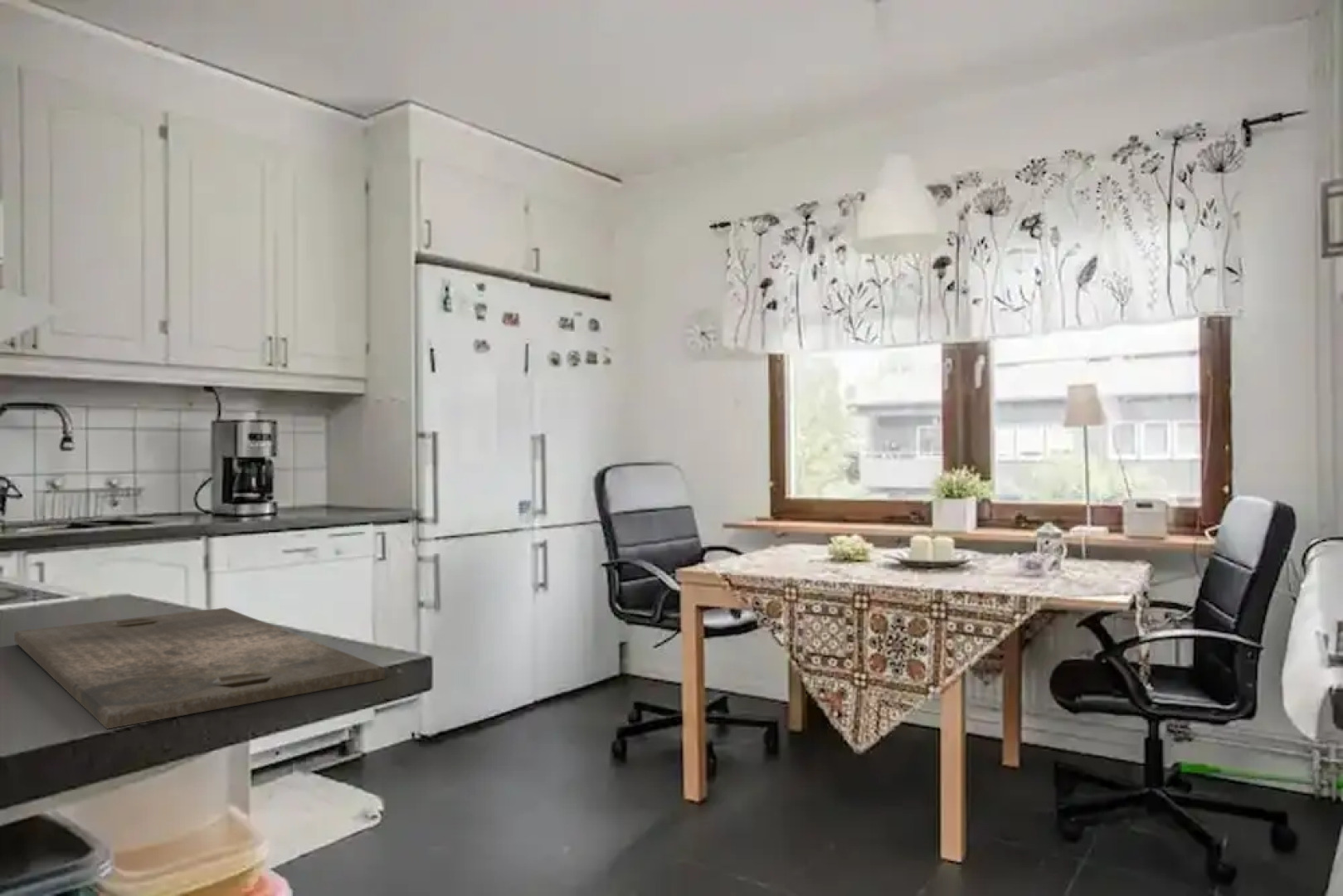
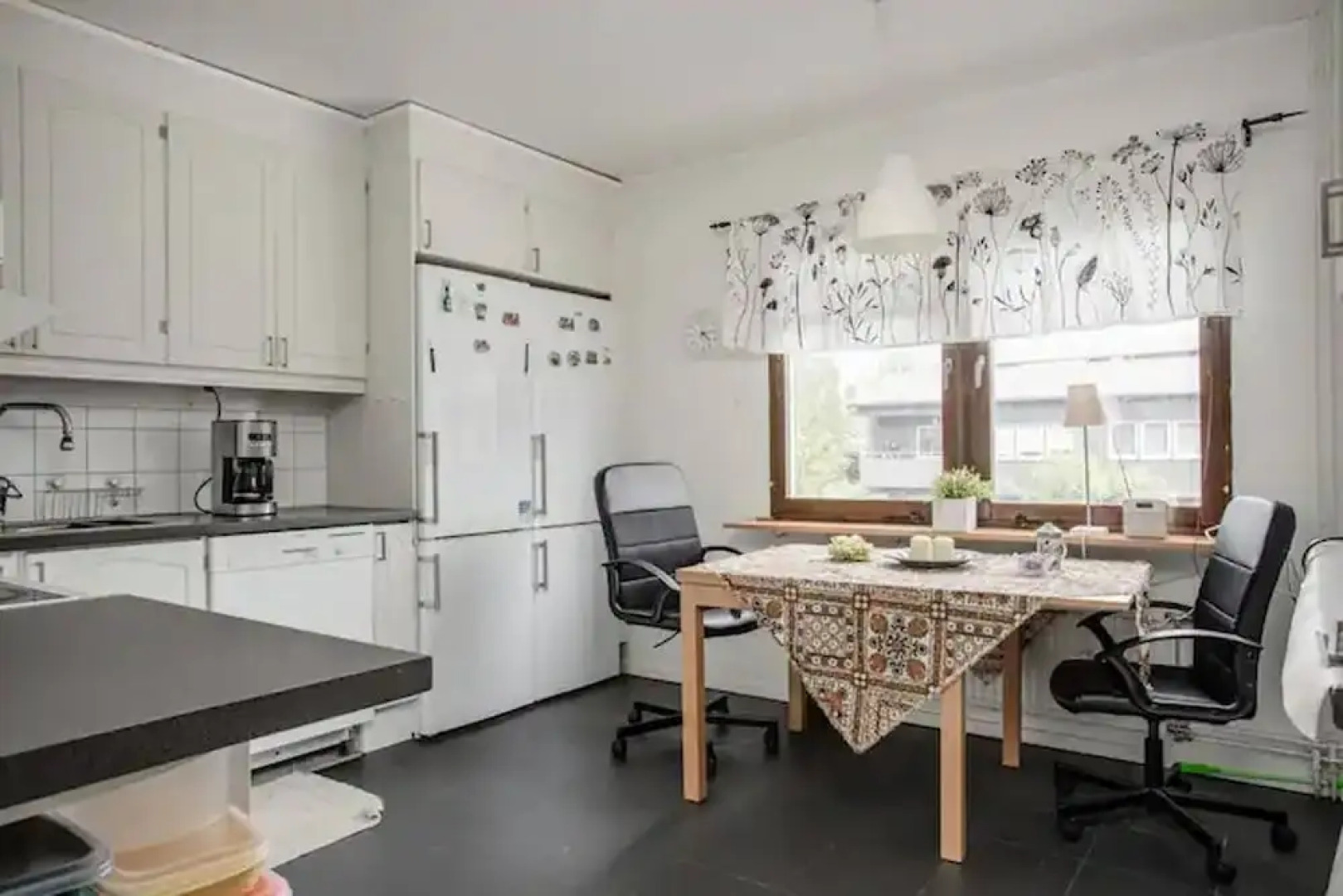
- cutting board (182, 652)
